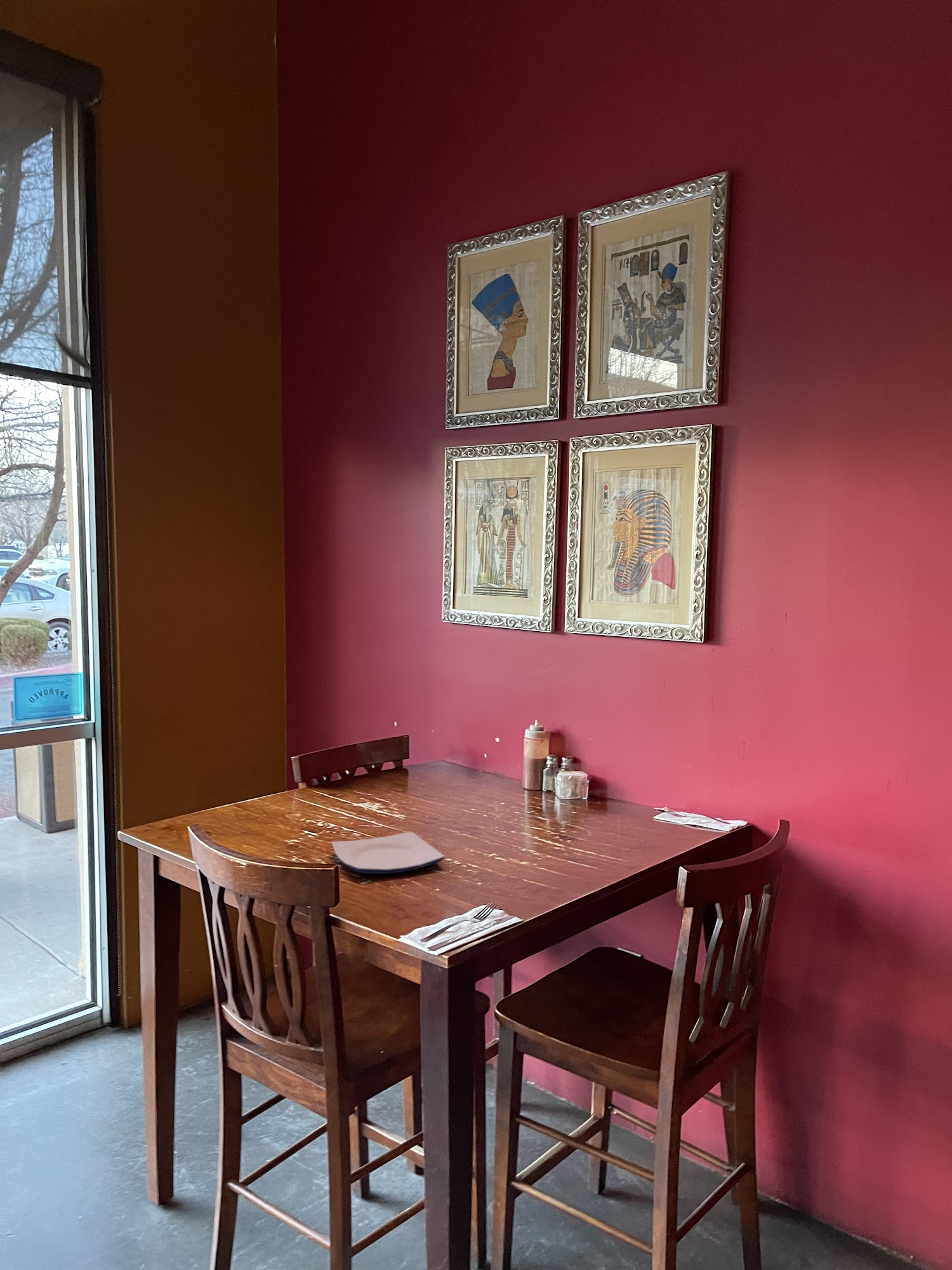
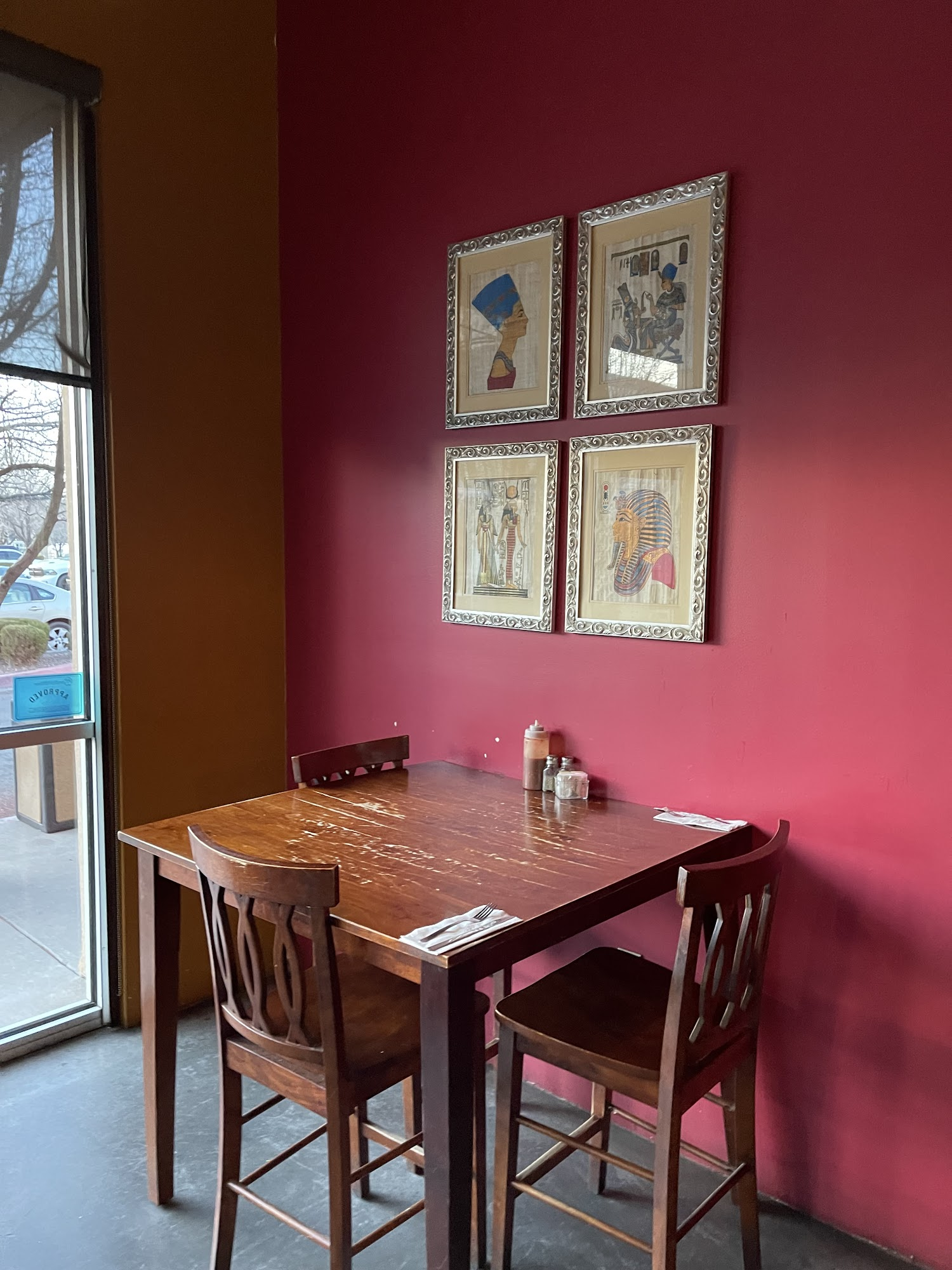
- plate (387, 855)
